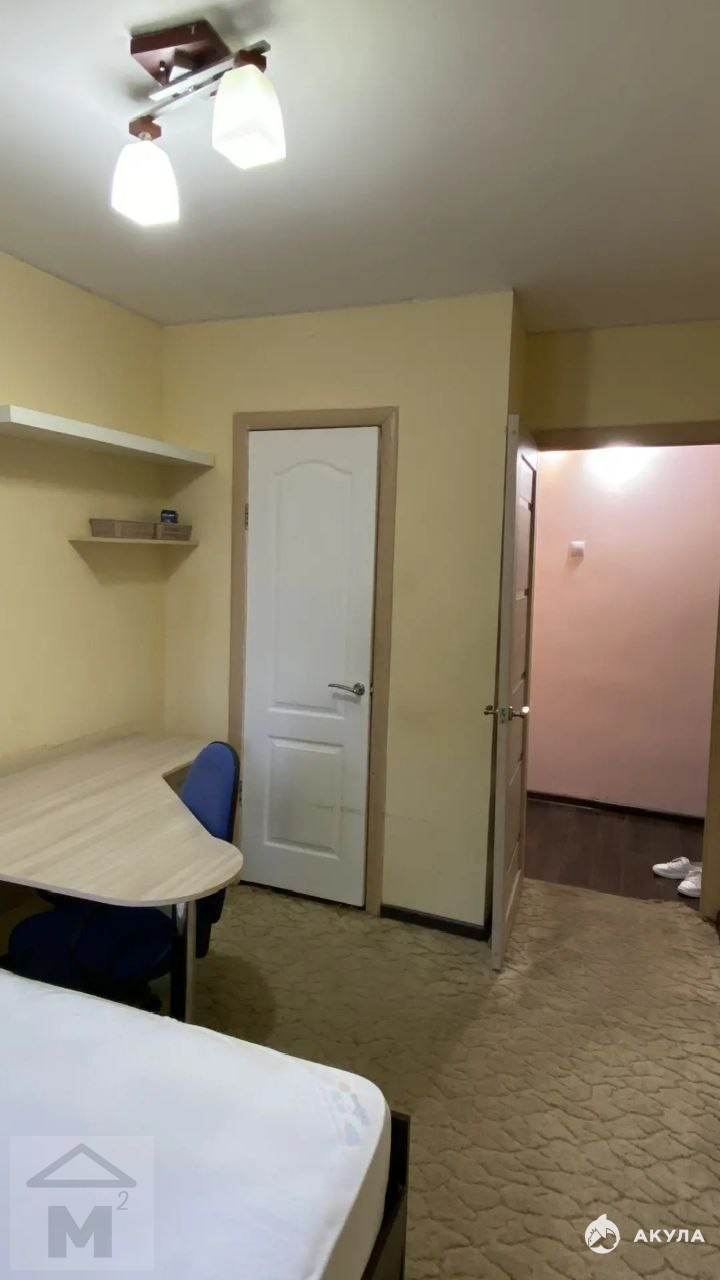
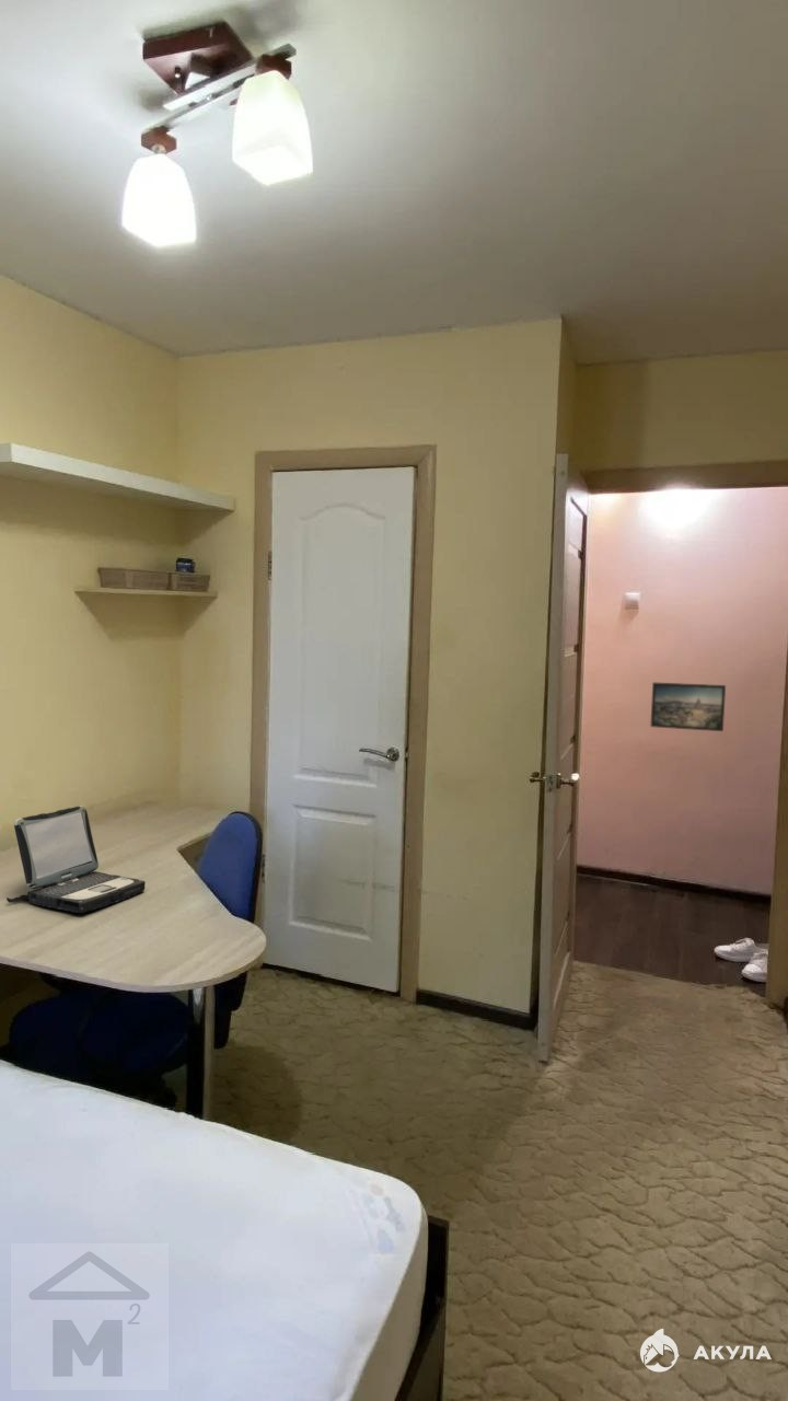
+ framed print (687, 706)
+ laptop (78, 856)
